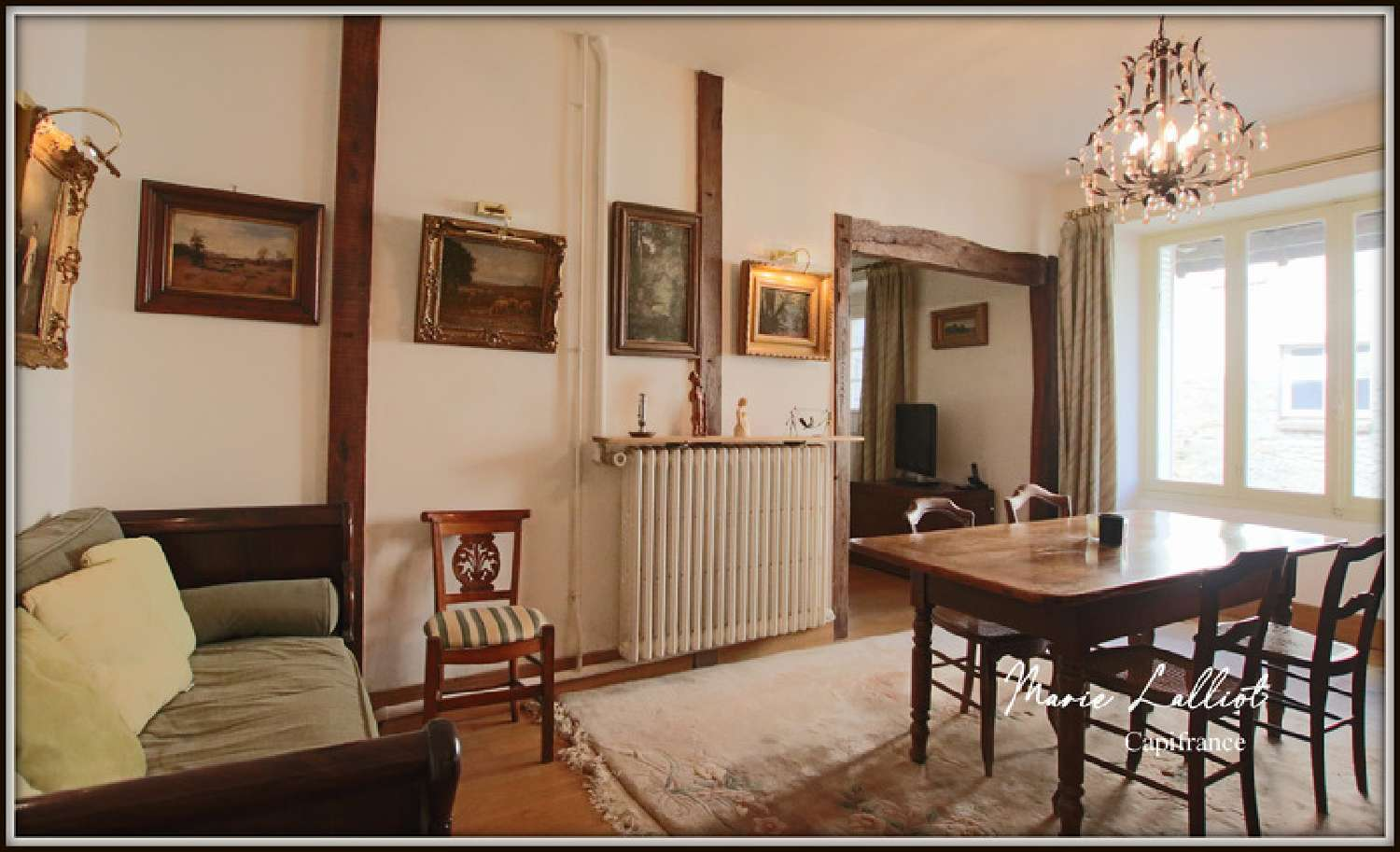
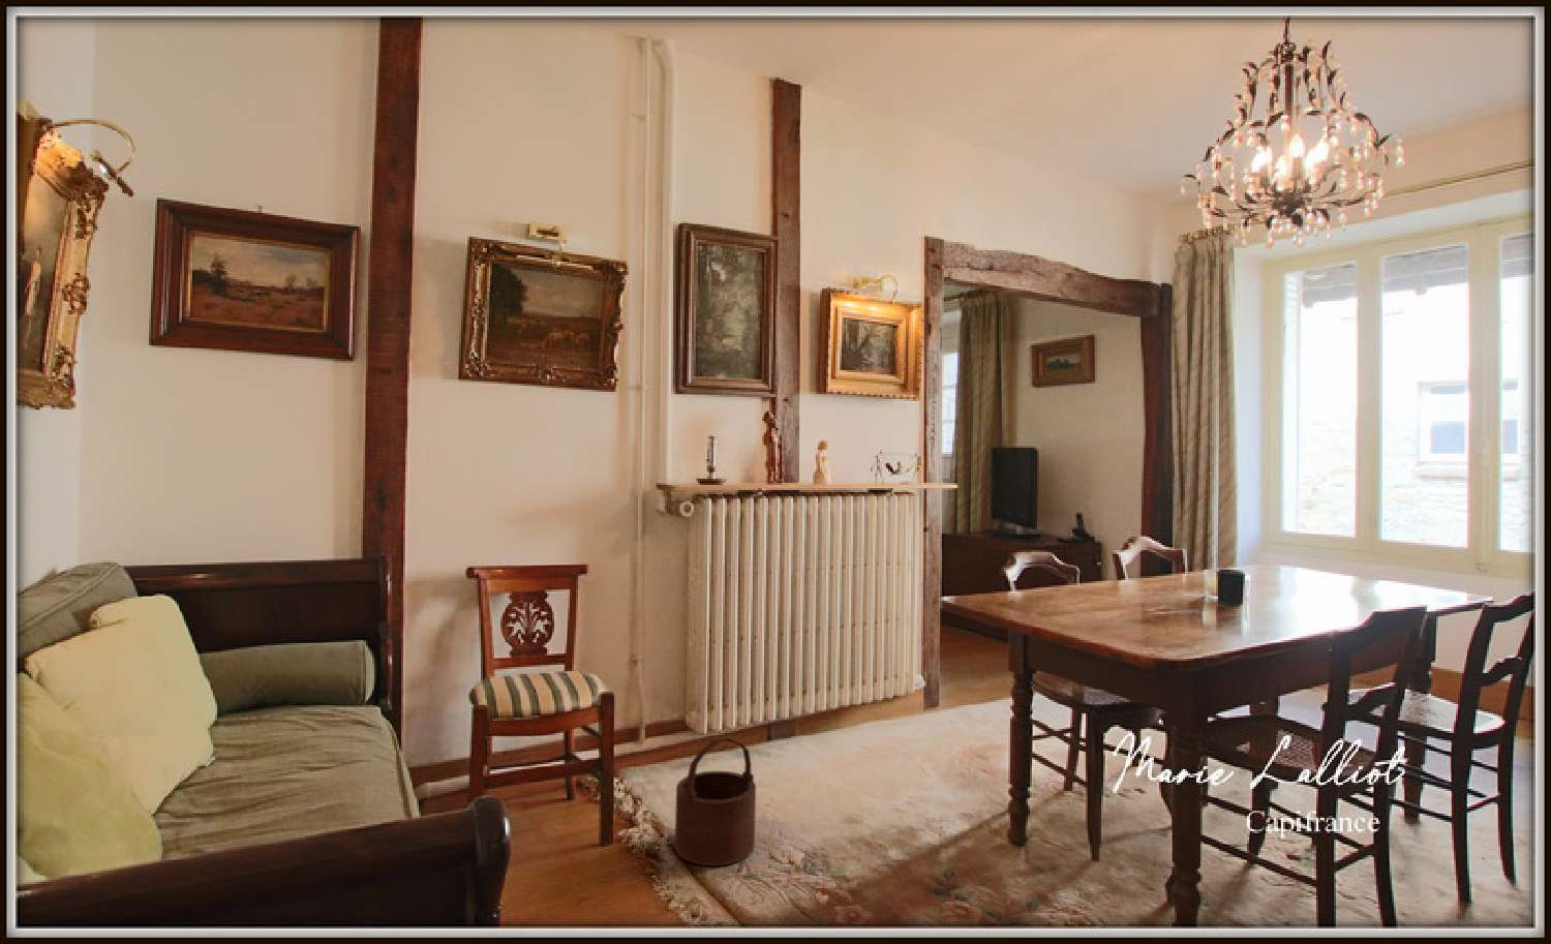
+ wooden bucket (716, 791)
